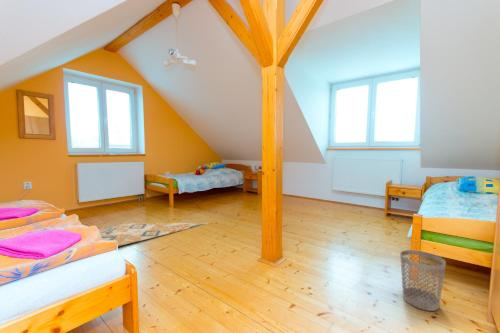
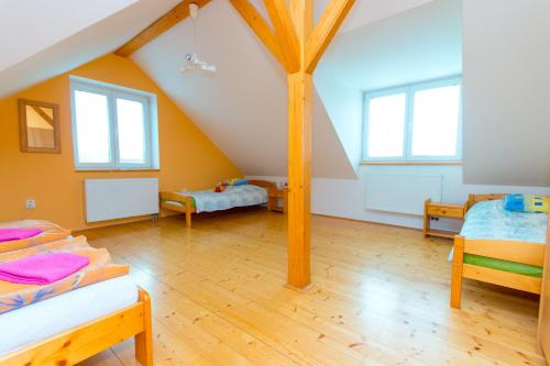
- wastebasket (421, 279)
- rug (134, 230)
